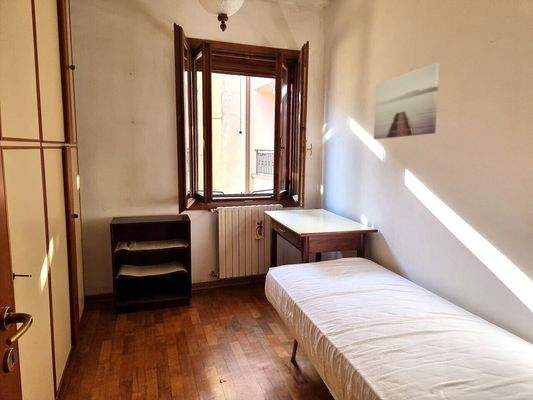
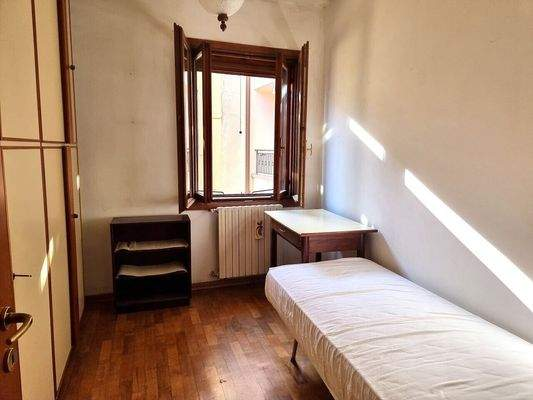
- wall art (402, 106)
